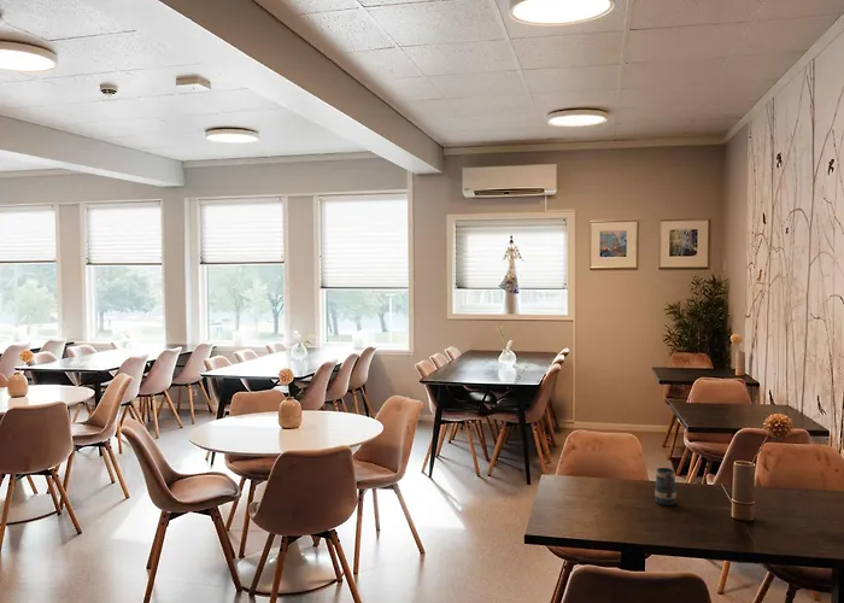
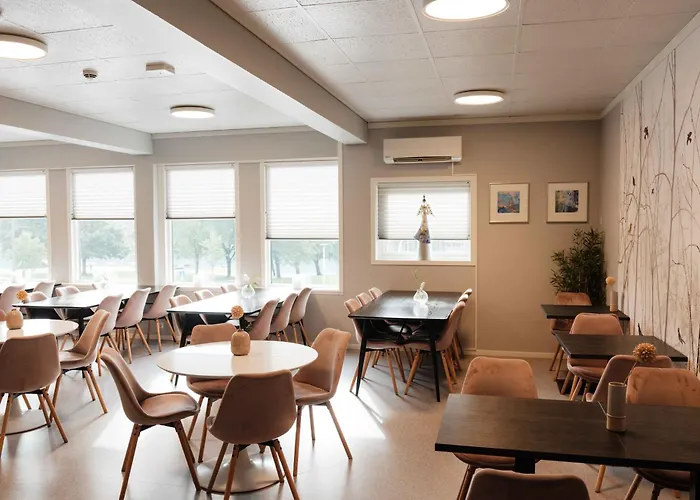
- mug (666, 486)
